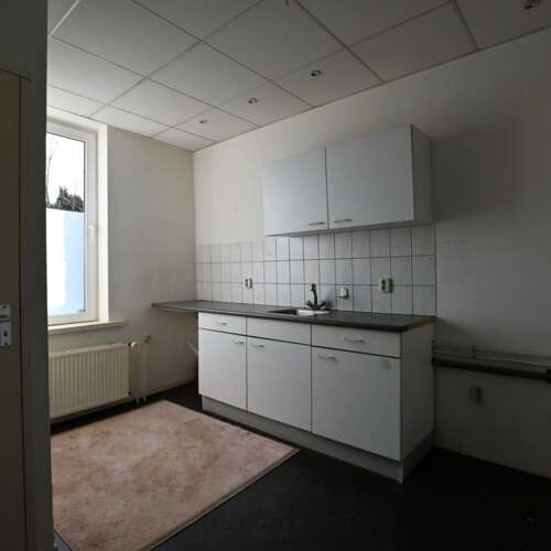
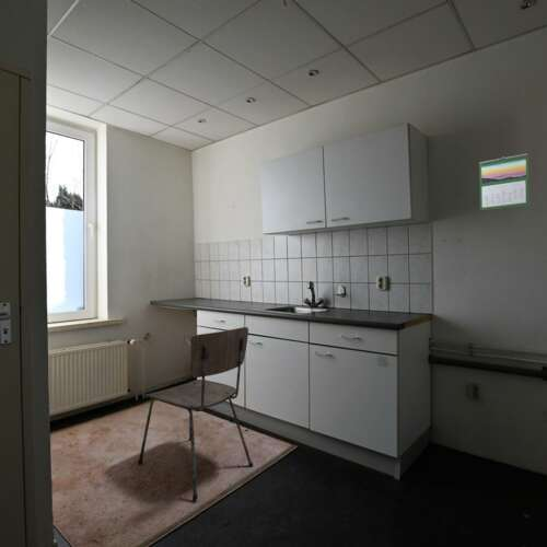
+ calendar (503, 182)
+ dining chair (193, 396)
